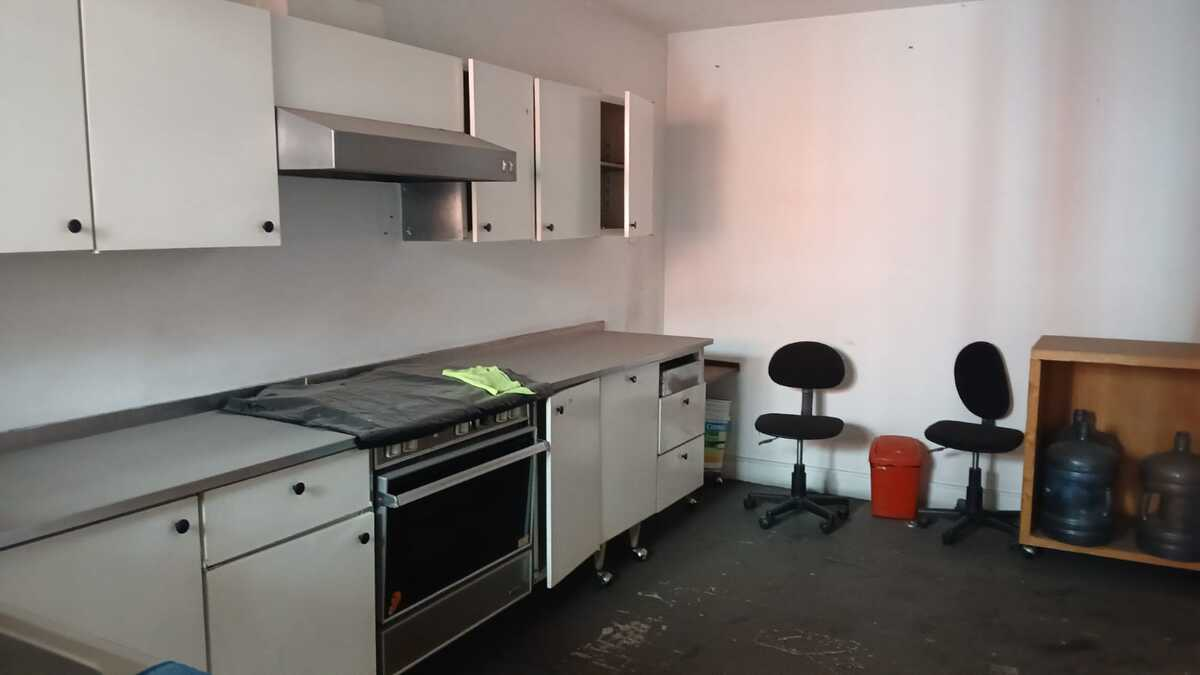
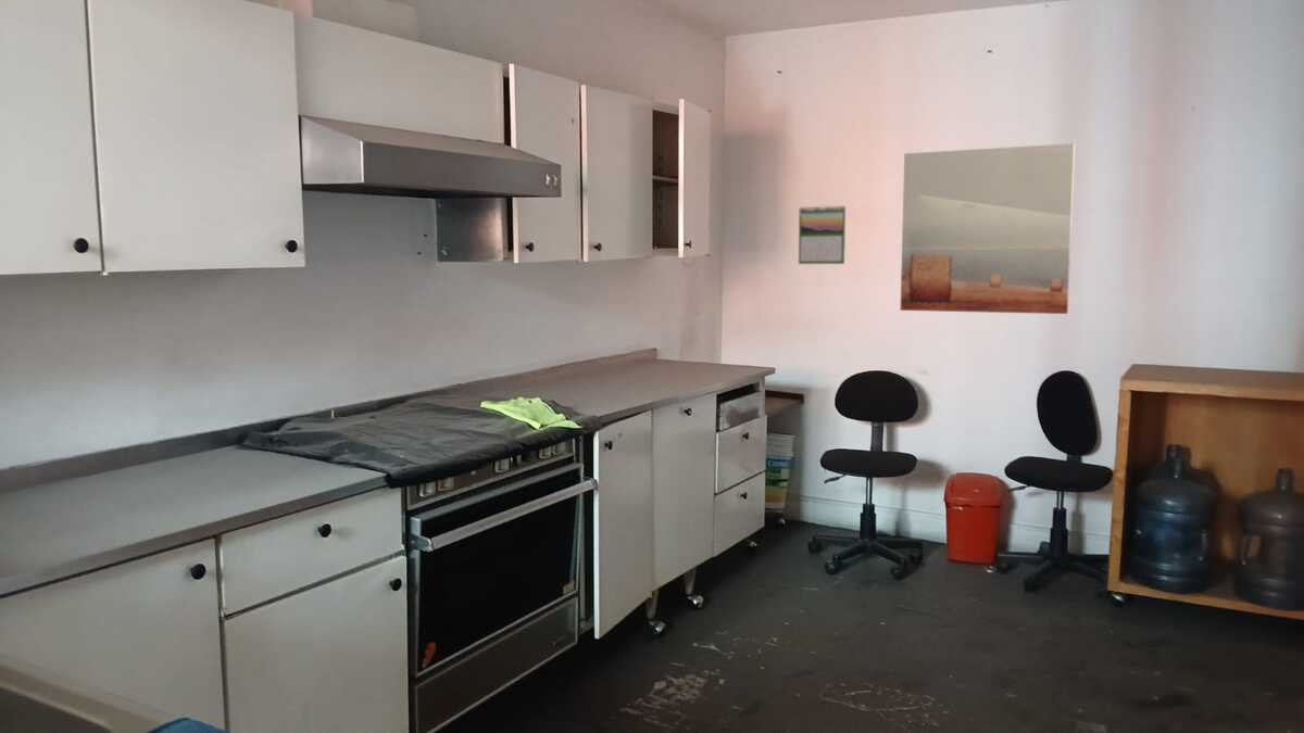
+ calendar (822, 235)
+ wall art (983, 230)
